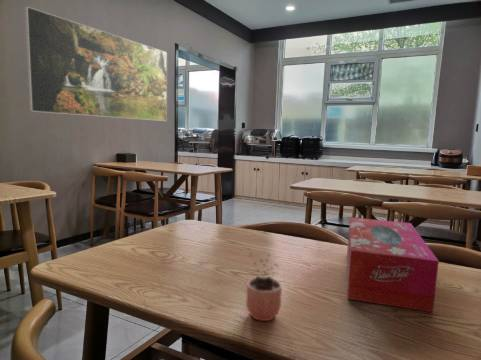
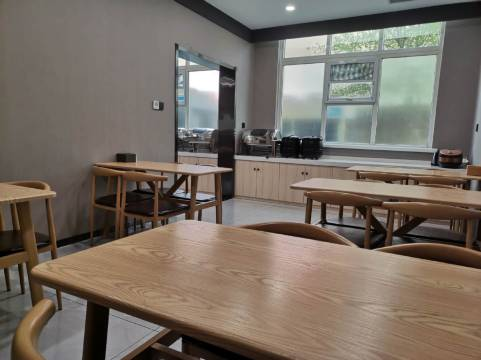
- tissue box (383, 255)
- cocoa (263, 286)
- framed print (110, 76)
